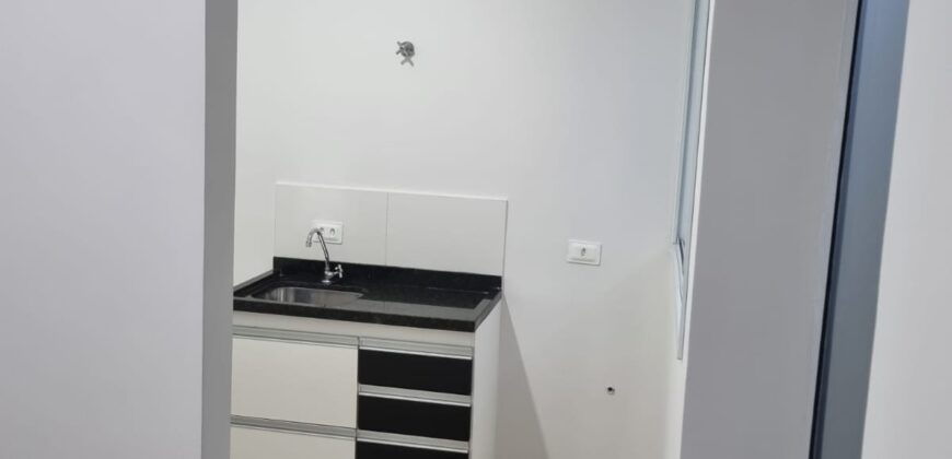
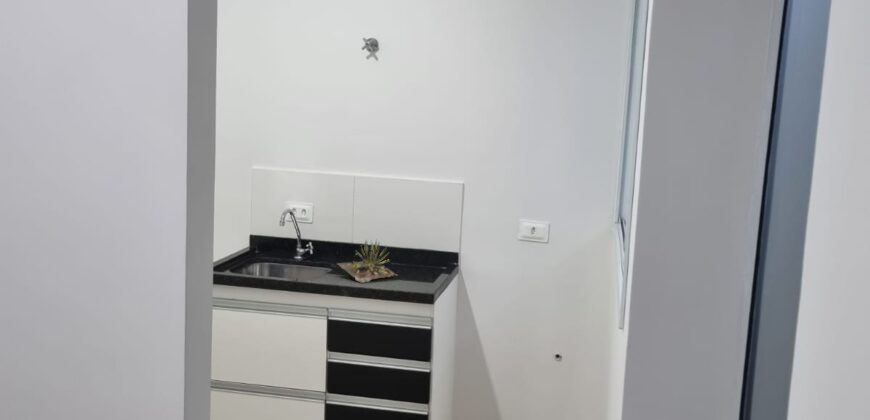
+ succulent plant (368, 258)
